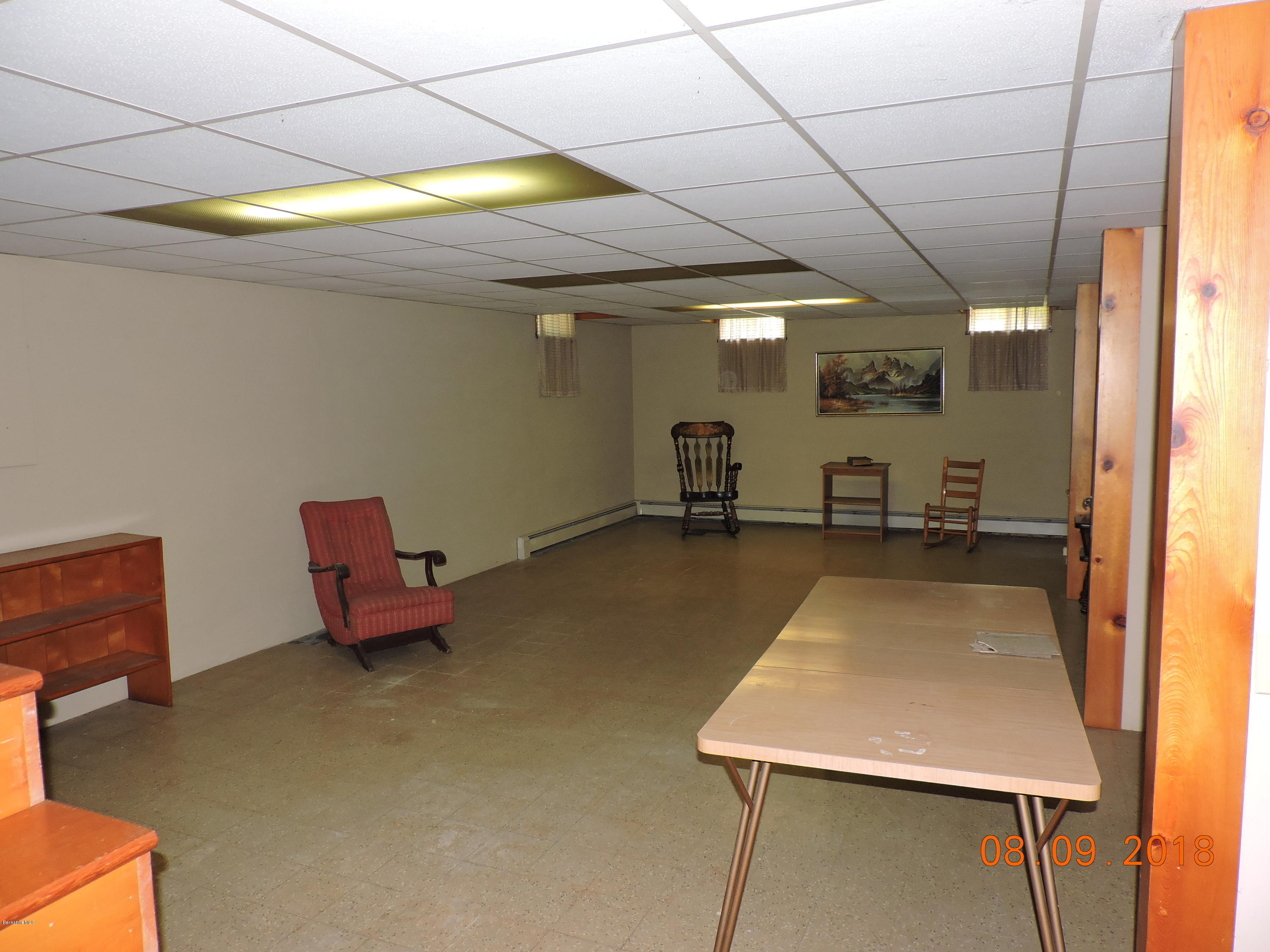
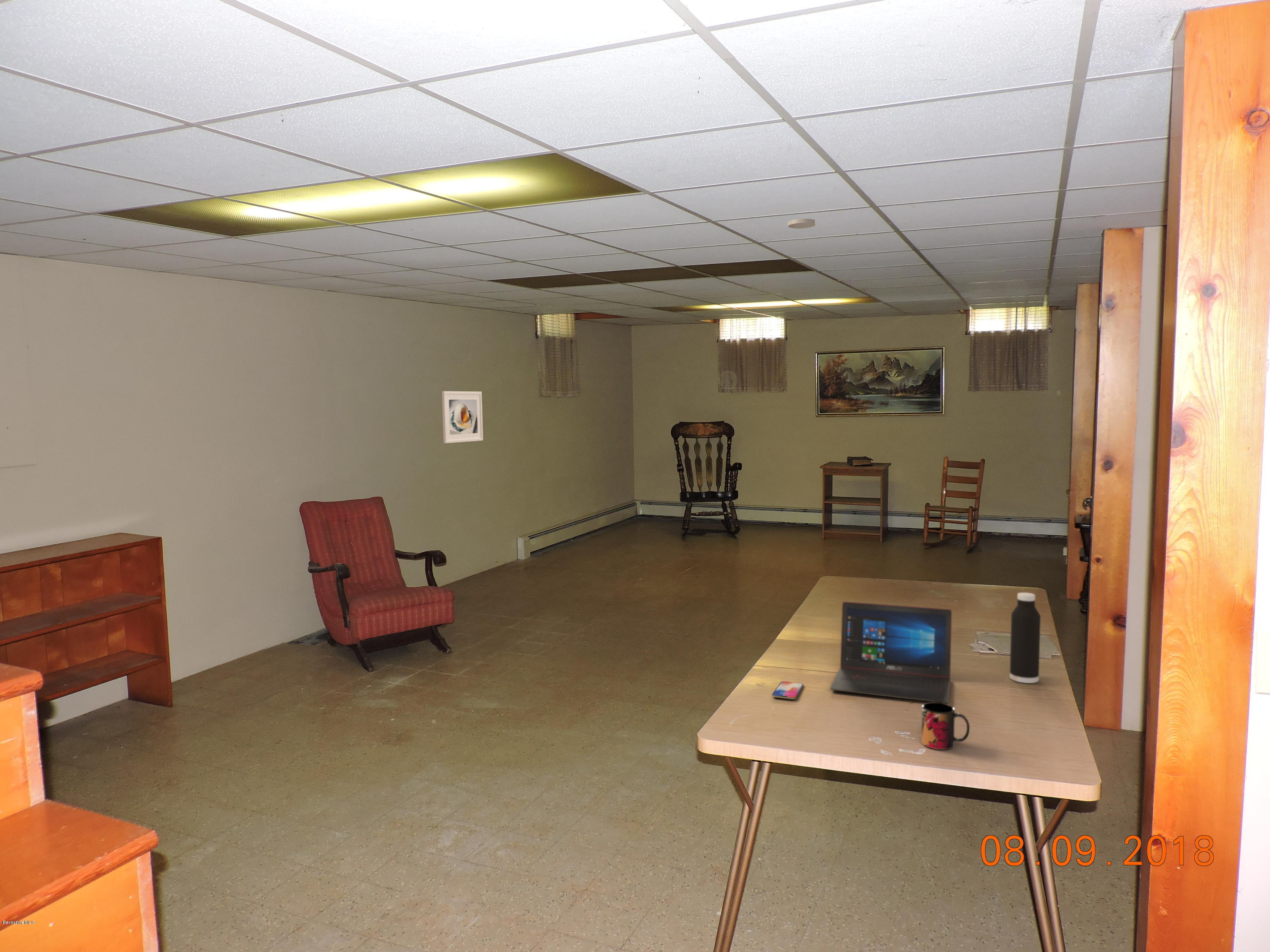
+ mug (945, 726)
+ laptop (892, 649)
+ water bottle (1025, 637)
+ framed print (463, 416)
+ smartphone (788, 690)
+ smoke detector (801, 223)
